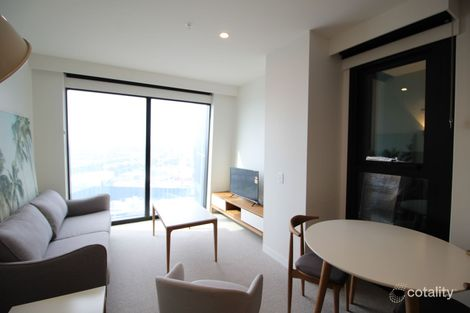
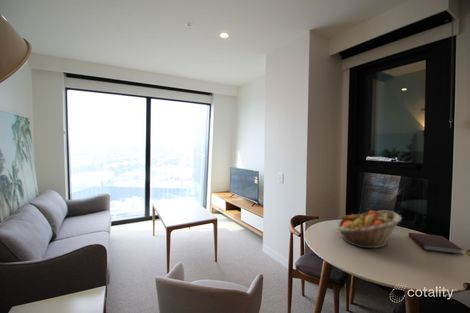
+ fruit basket (366, 225)
+ notebook (433, 242)
